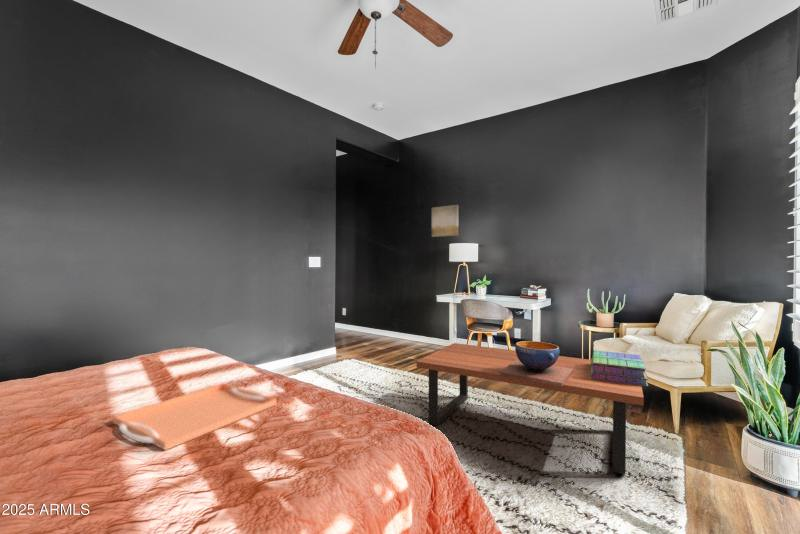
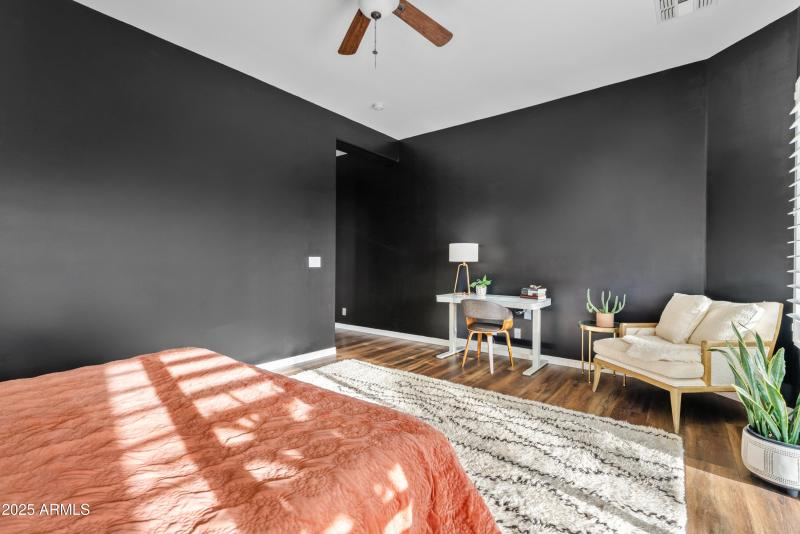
- serving tray (199, 410)
- wall art (444, 221)
- stack of books (616, 365)
- coffee table (524, 385)
- decorative bowl (537, 358)
